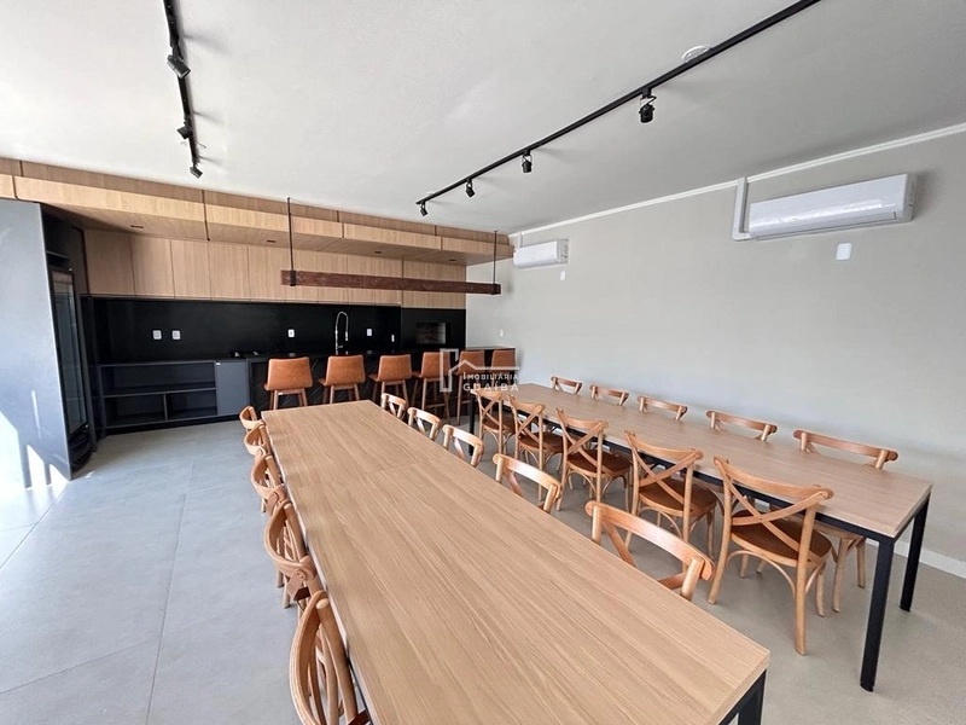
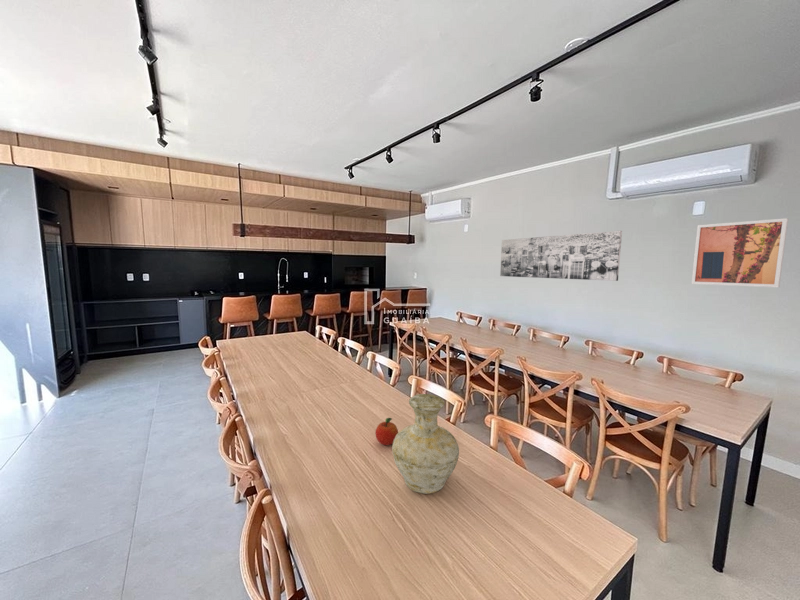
+ wall art (551, 257)
+ wall art (735, 254)
+ vase (425, 441)
+ fruit (386, 431)
